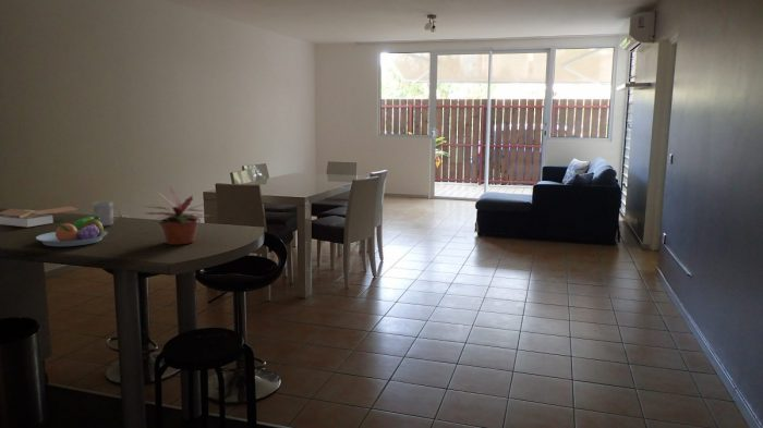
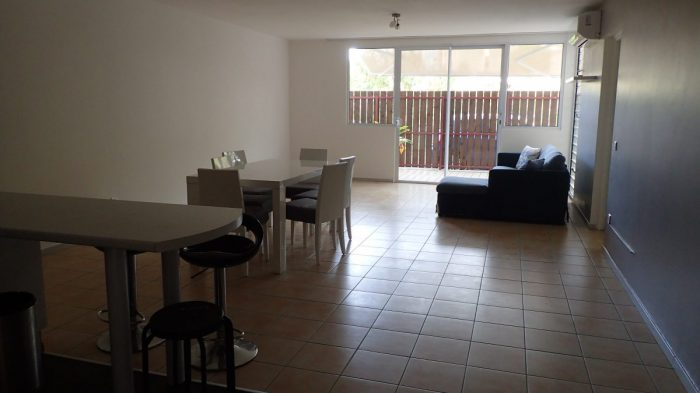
- potted plant (178, 212)
- mug (106, 210)
- fruit bowl (74, 228)
- book (38, 215)
